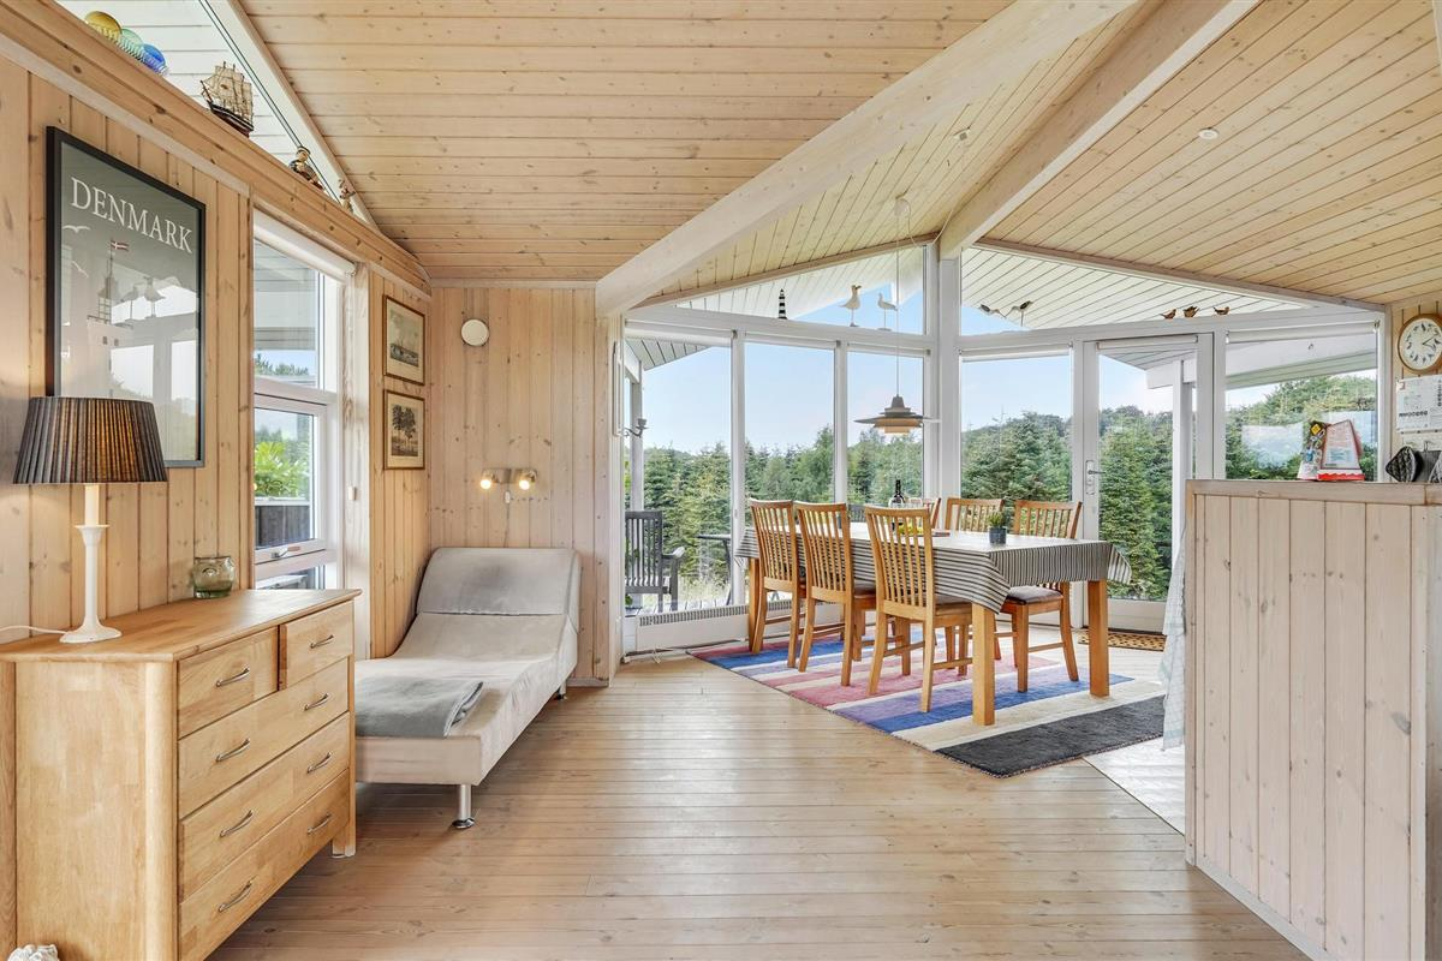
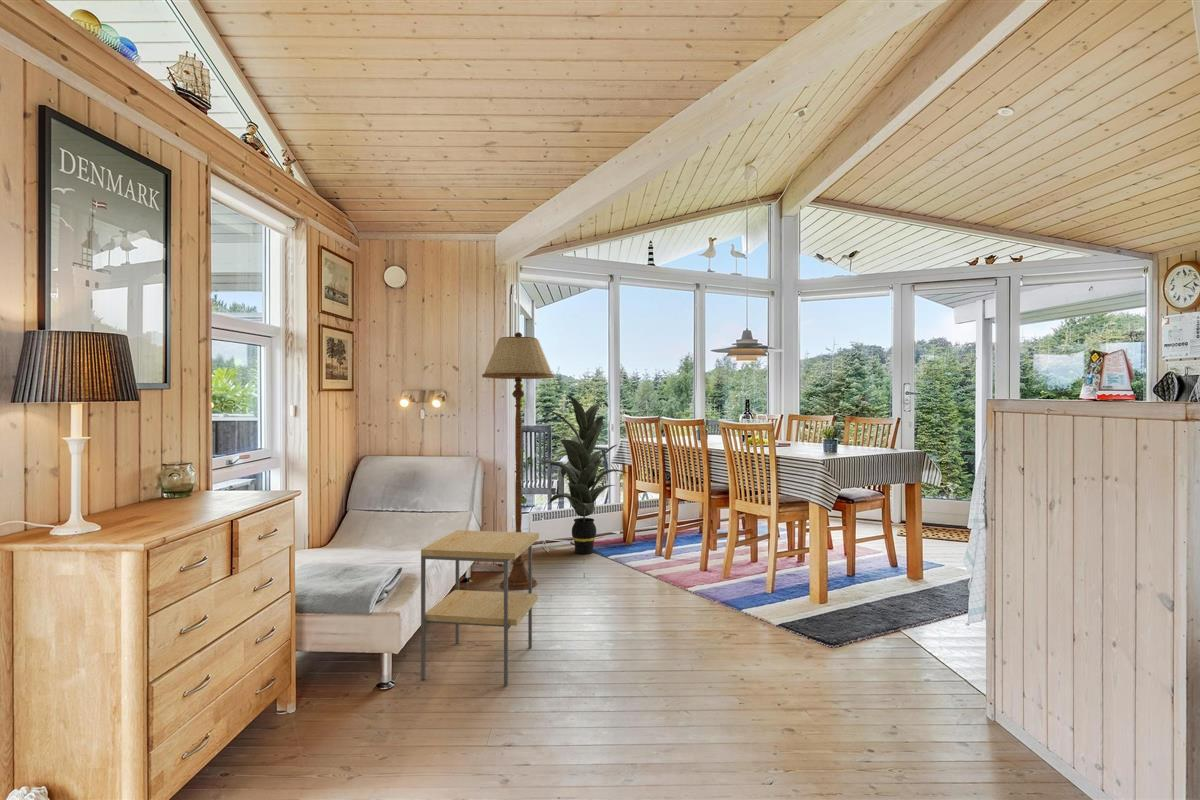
+ side table (483, 601)
+ floor lamp (518, 458)
+ indoor plant (577, 473)
